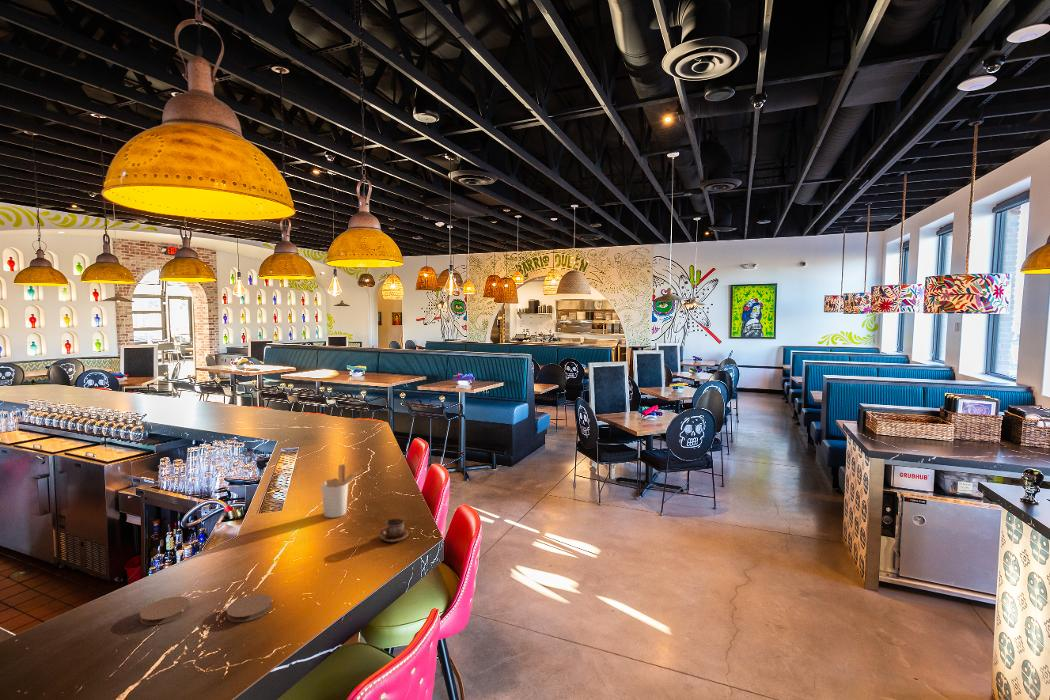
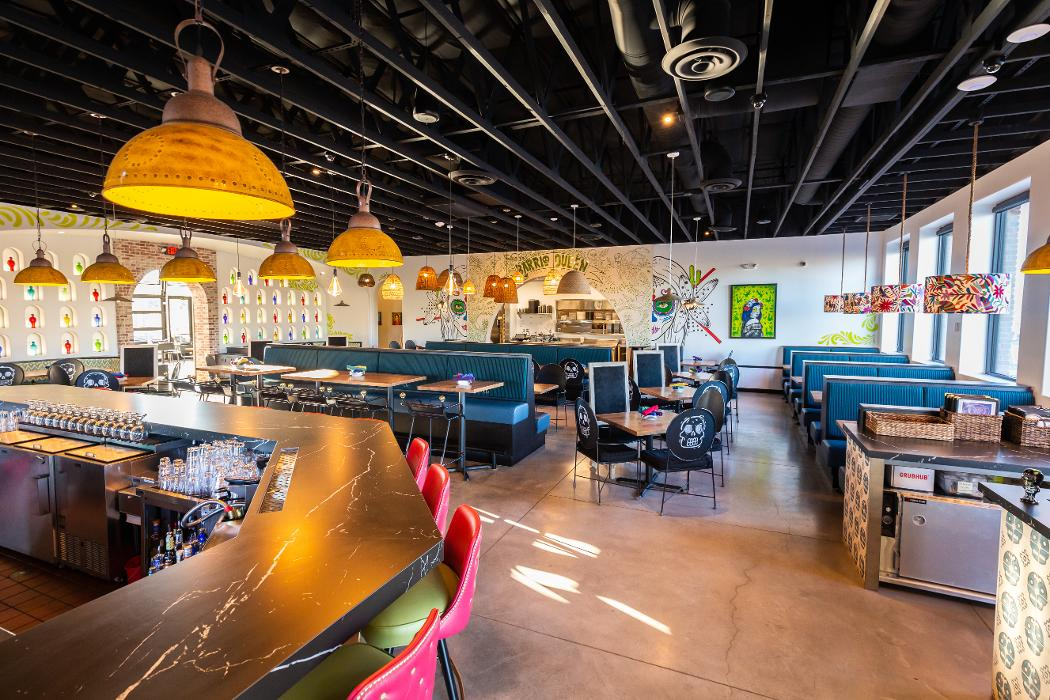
- coaster (249, 607)
- utensil holder (341, 491)
- cup (393, 529)
- coaster (165, 610)
